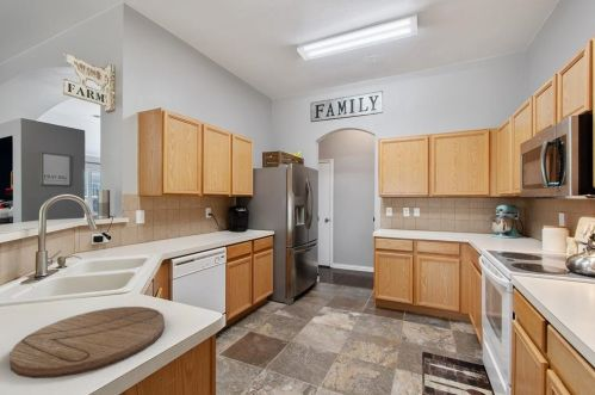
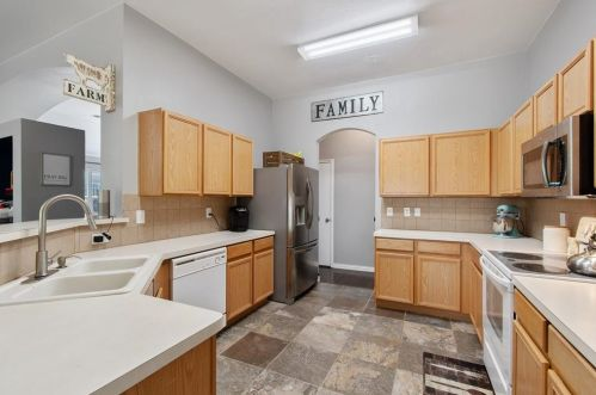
- cutting board (97, 334)
